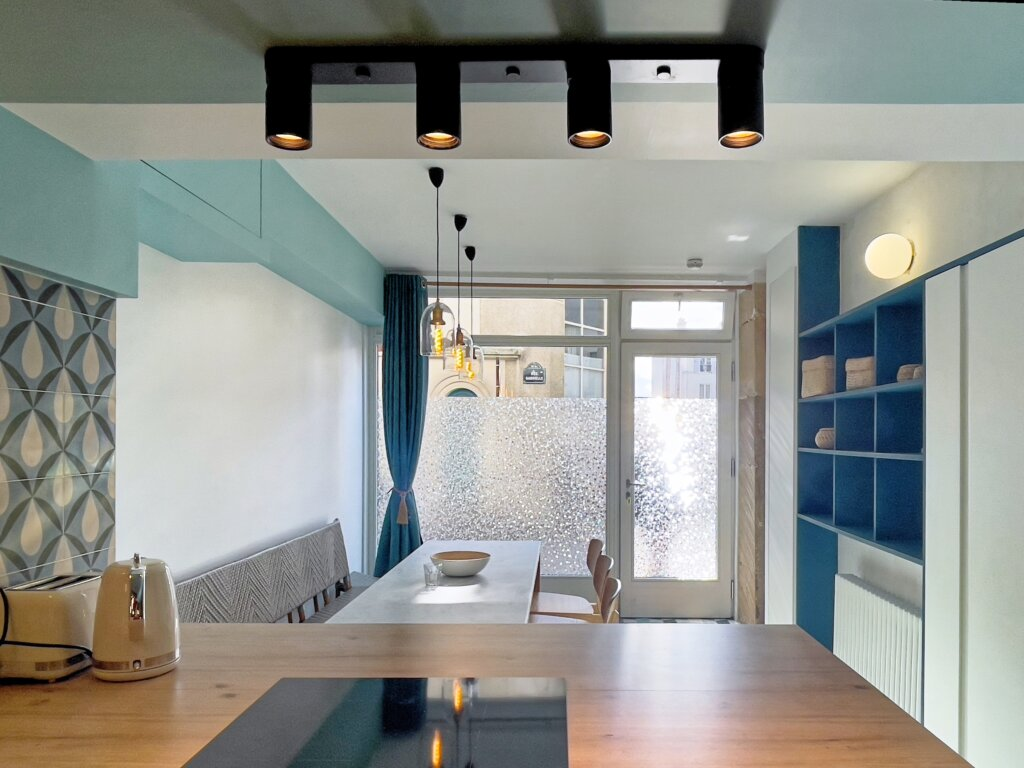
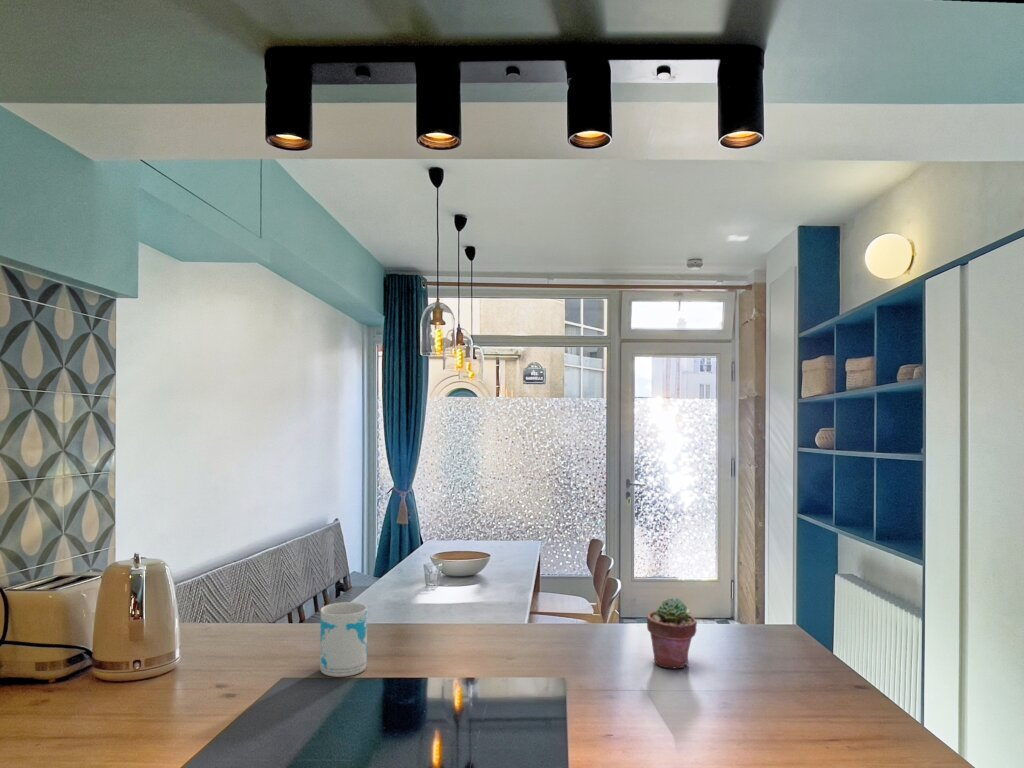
+ potted succulent (671, 630)
+ mug (347, 635)
